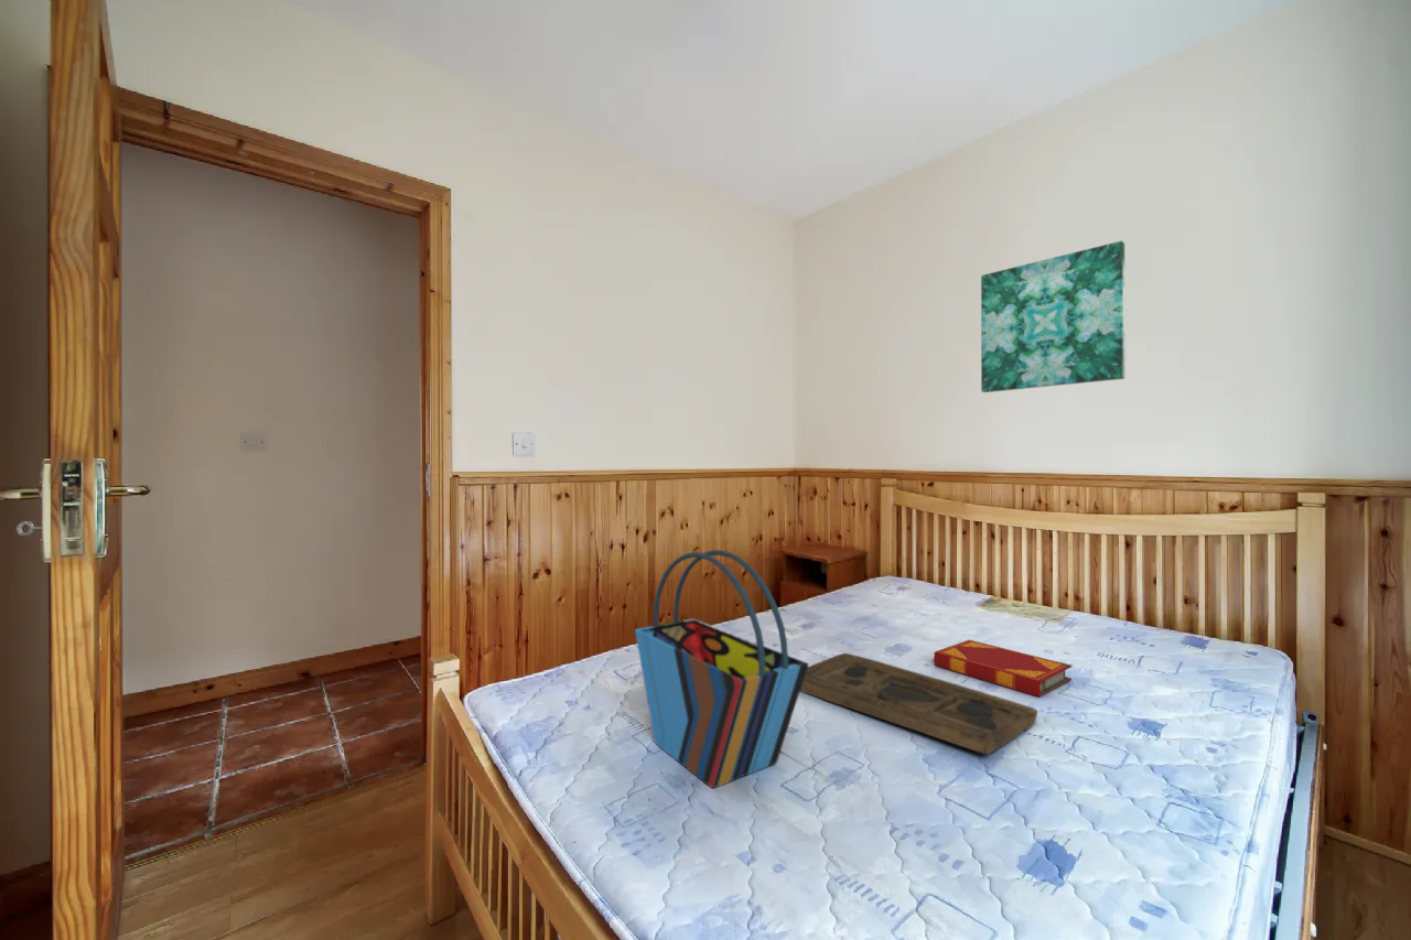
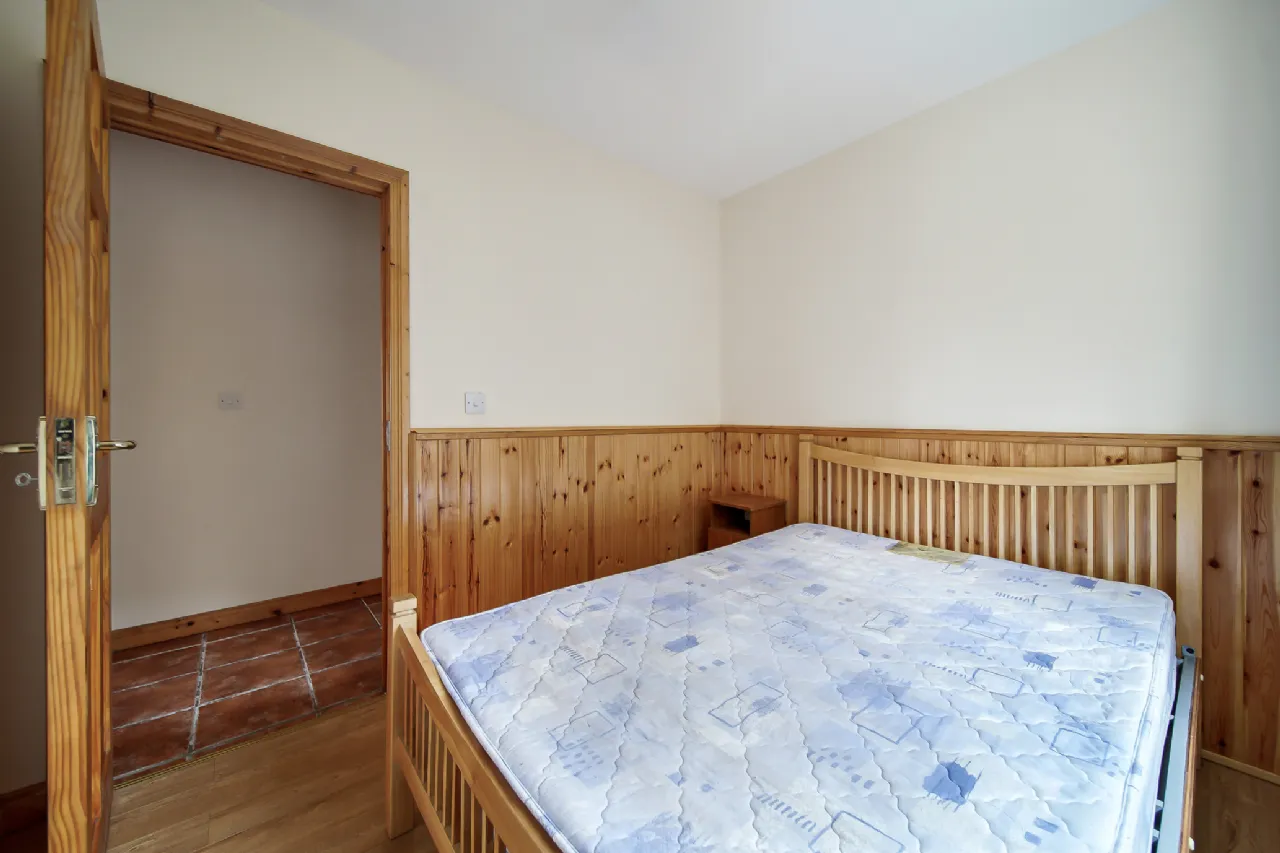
- tote bag (713, 651)
- hardback book (1000, 665)
- wall art (1047, 323)
- decorative tray (902, 694)
